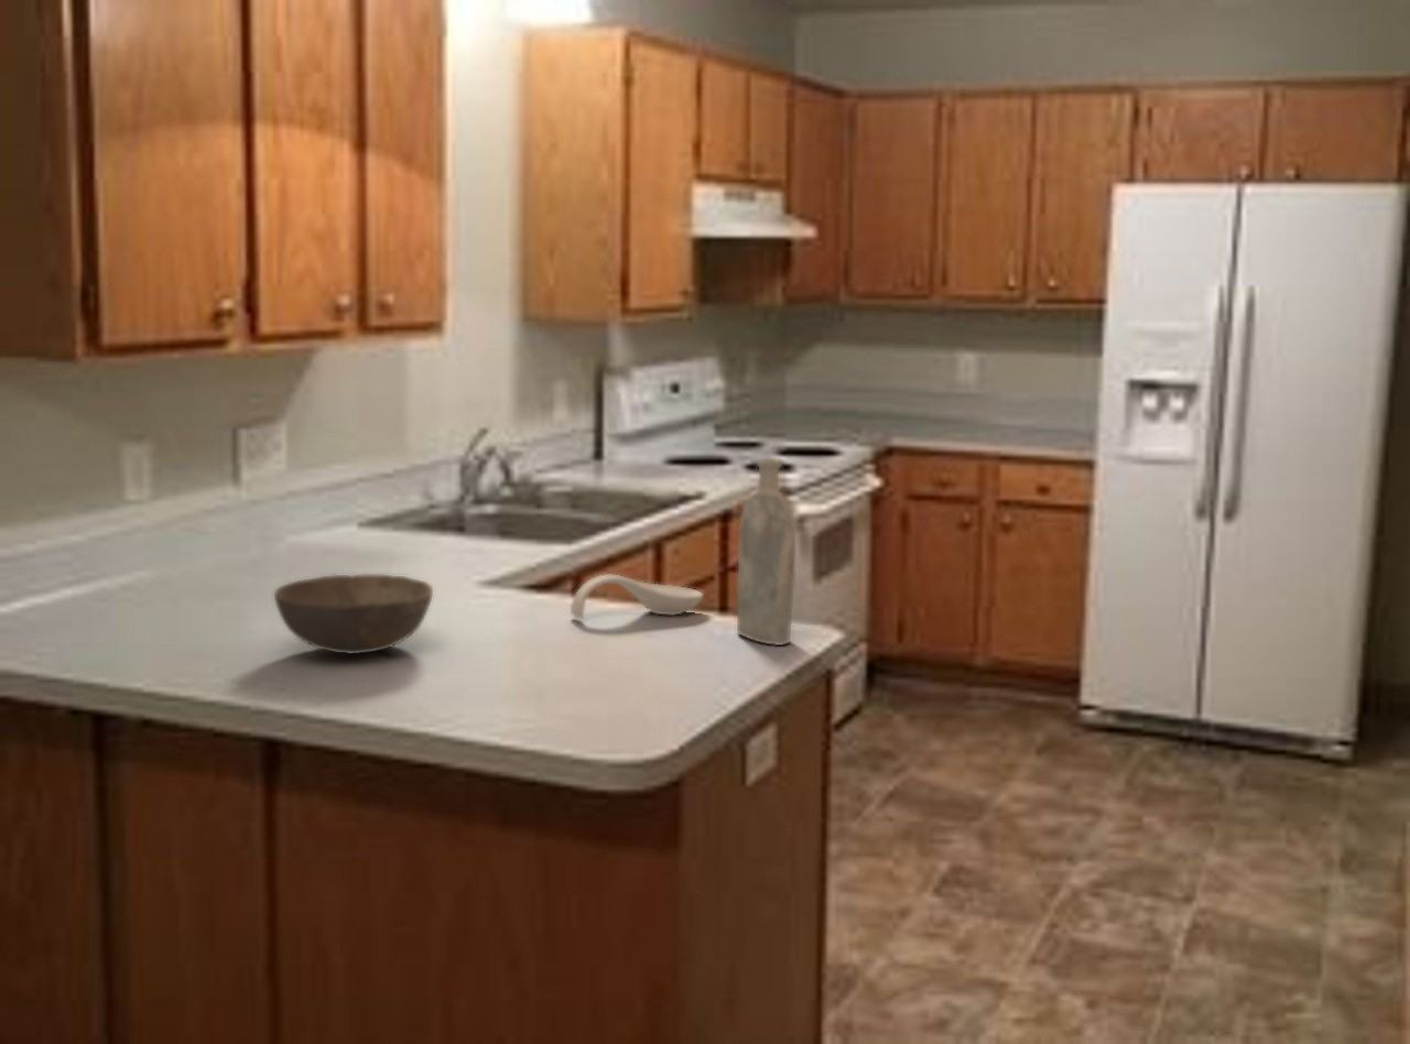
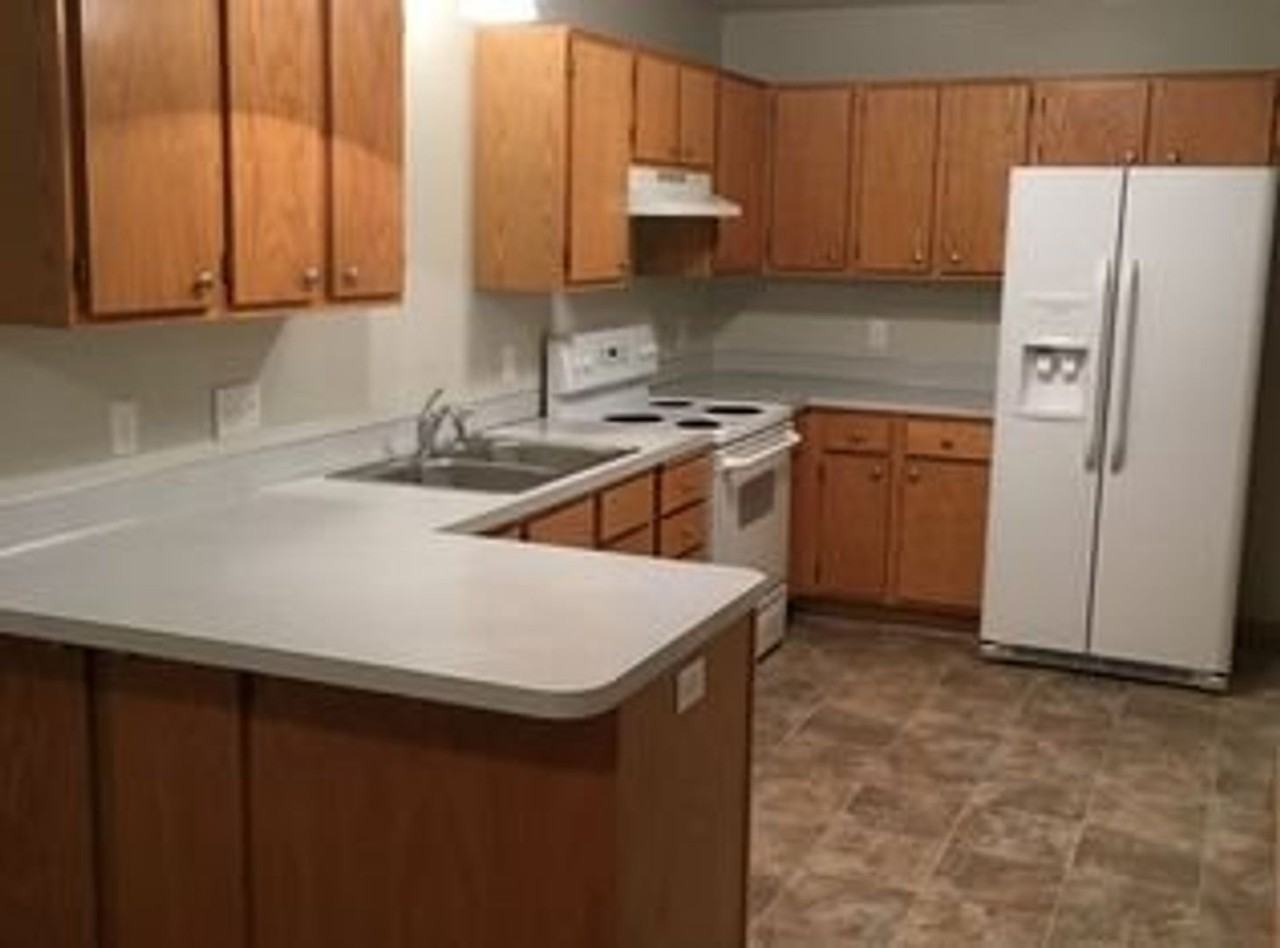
- spoon rest (638, 594)
- bowl (356, 619)
- bottle (766, 548)
